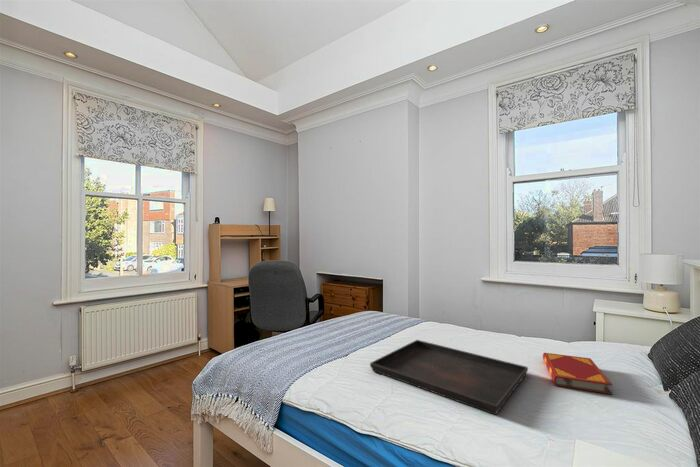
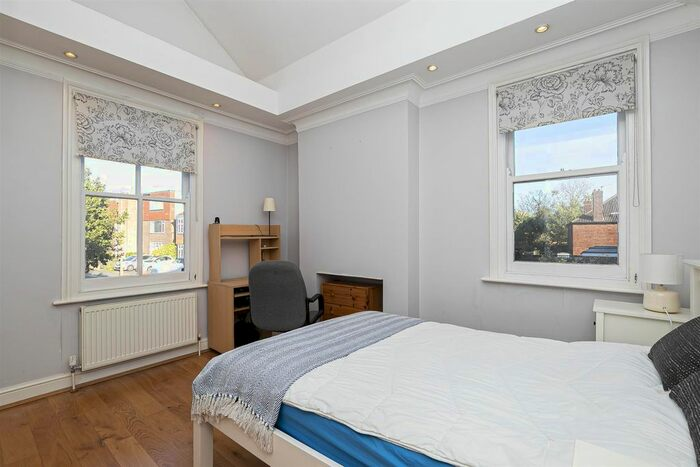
- serving tray (447, 369)
- hardback book (573, 371)
